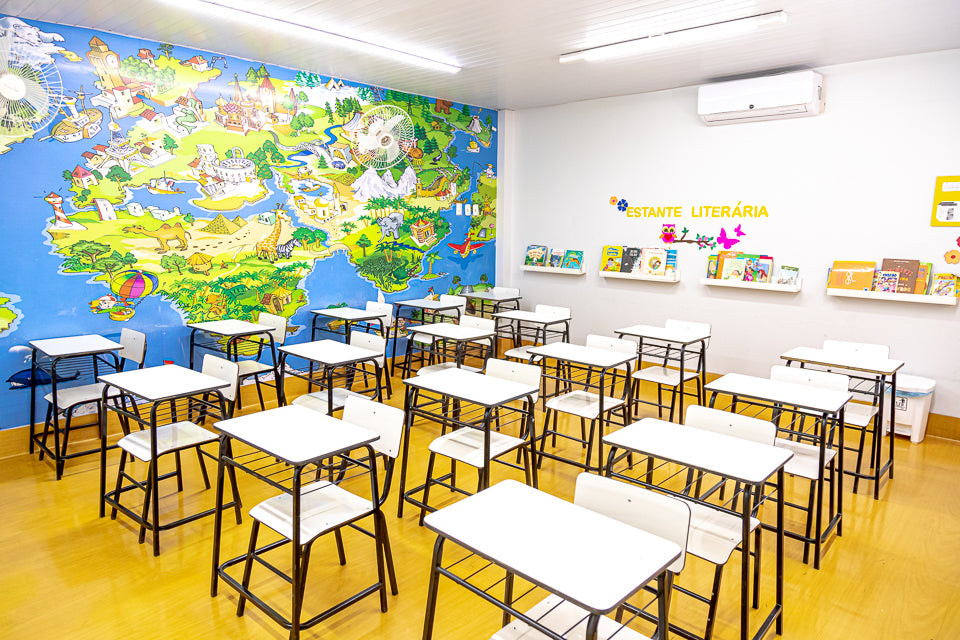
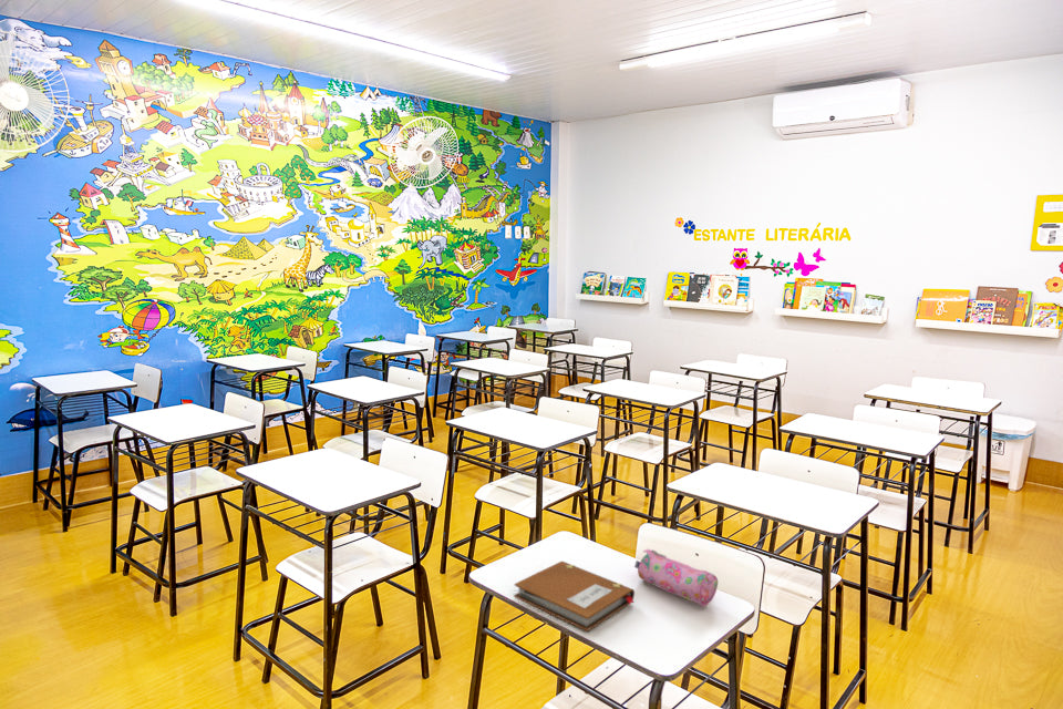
+ notebook (576, 593)
+ pencil case (675, 576)
